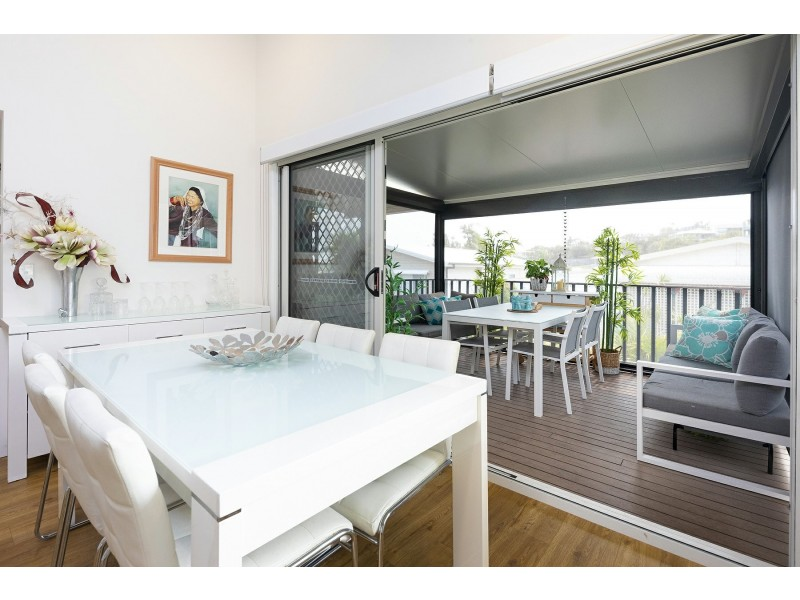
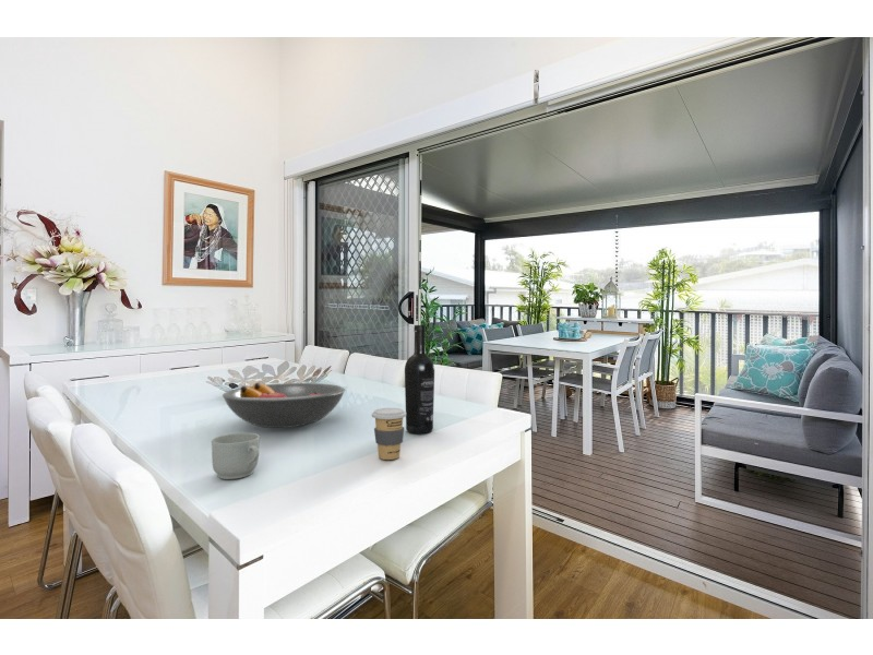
+ coffee cup (388, 433)
+ fruit bowl (286, 402)
+ mug (239, 456)
+ wine bottle (419, 378)
